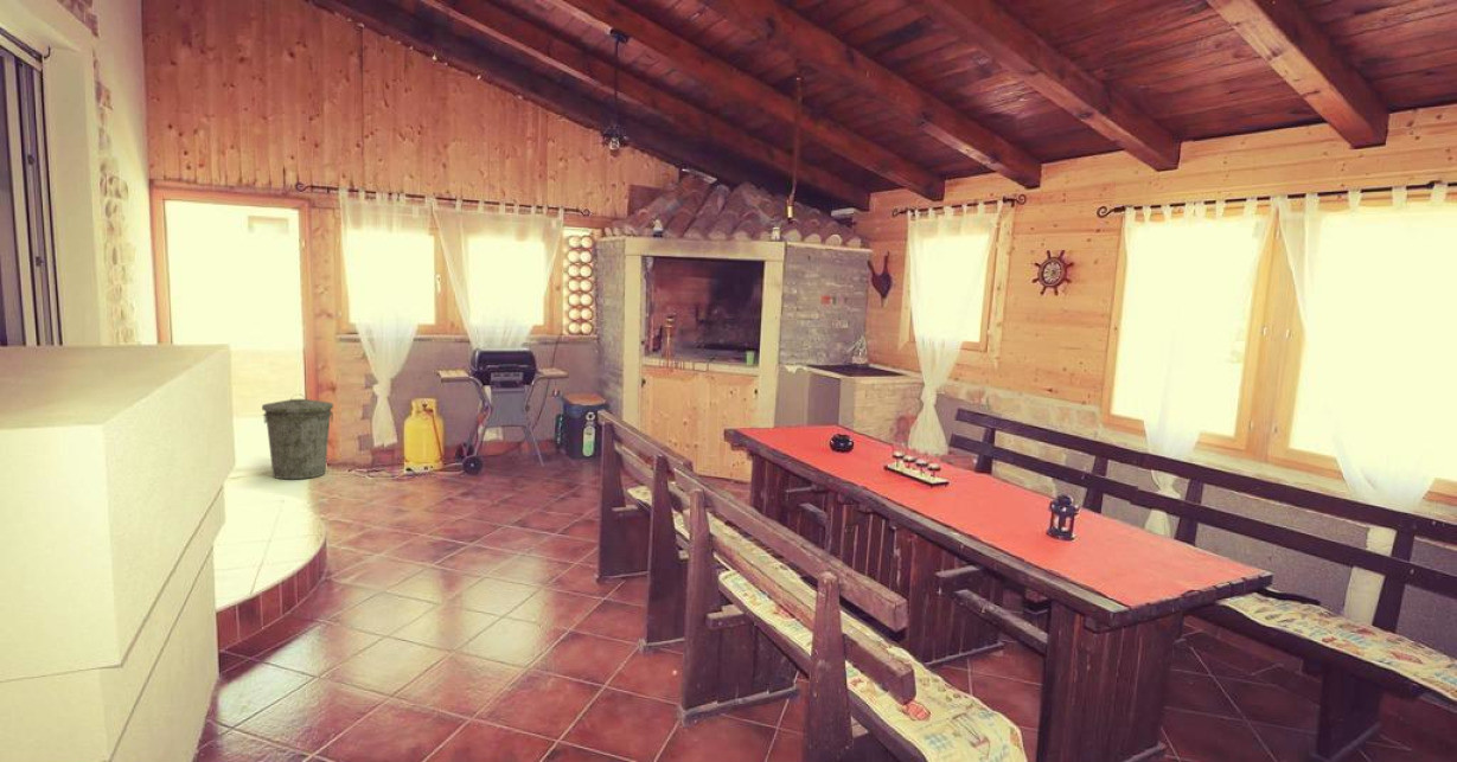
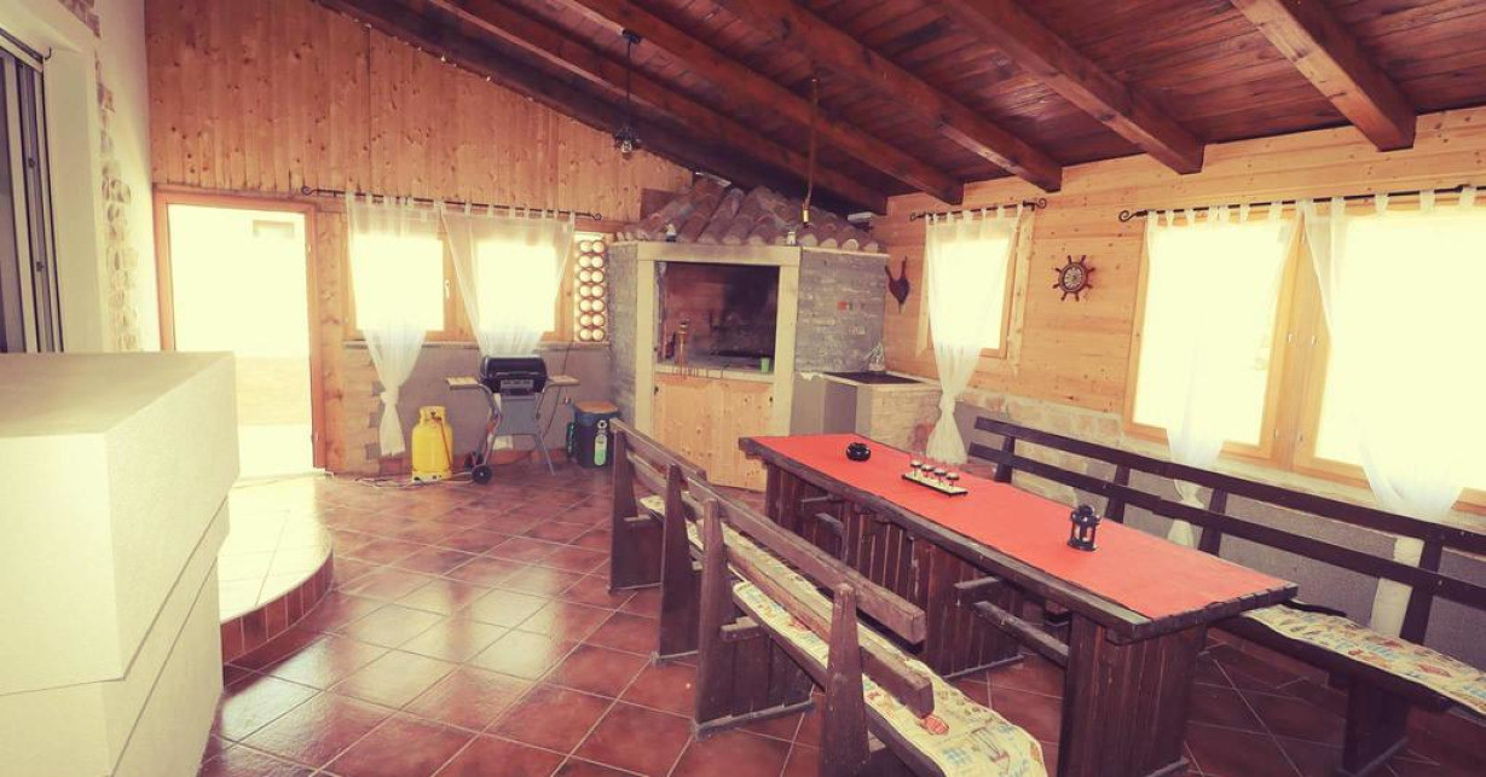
- trash can (299, 434)
